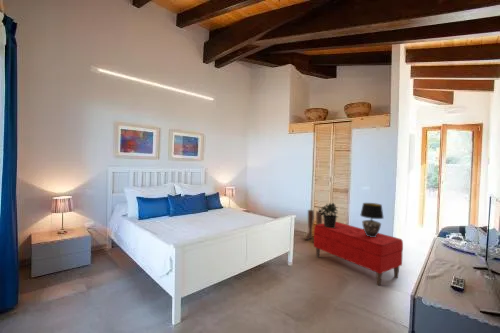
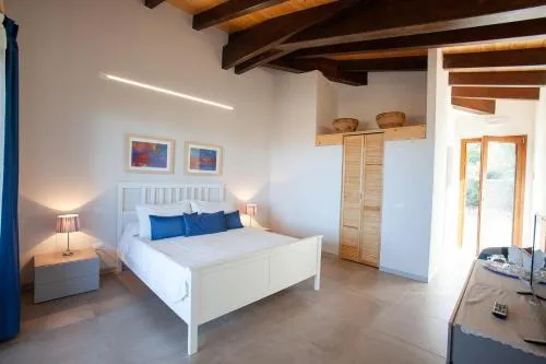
- bench (354, 248)
- boots (312, 225)
- potted plant (330, 215)
- table lamp (371, 219)
